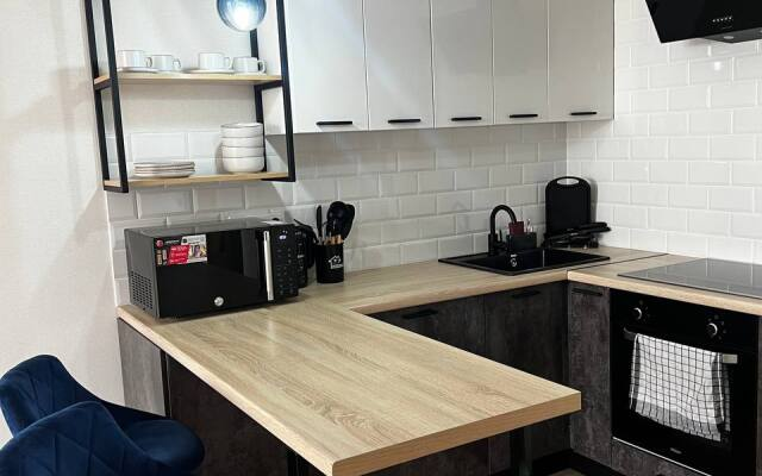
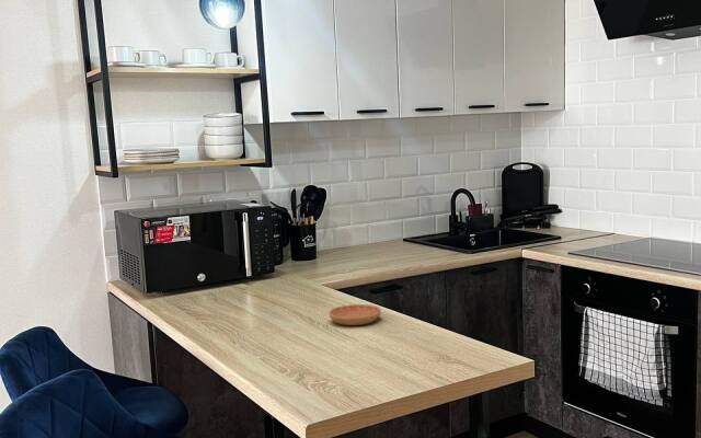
+ saucer (355, 314)
